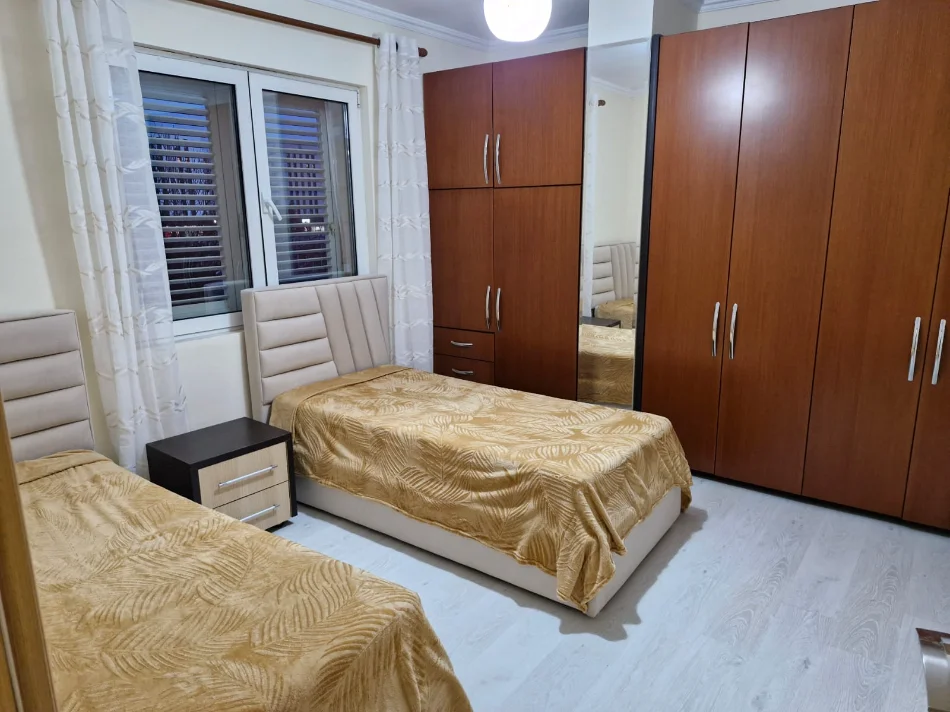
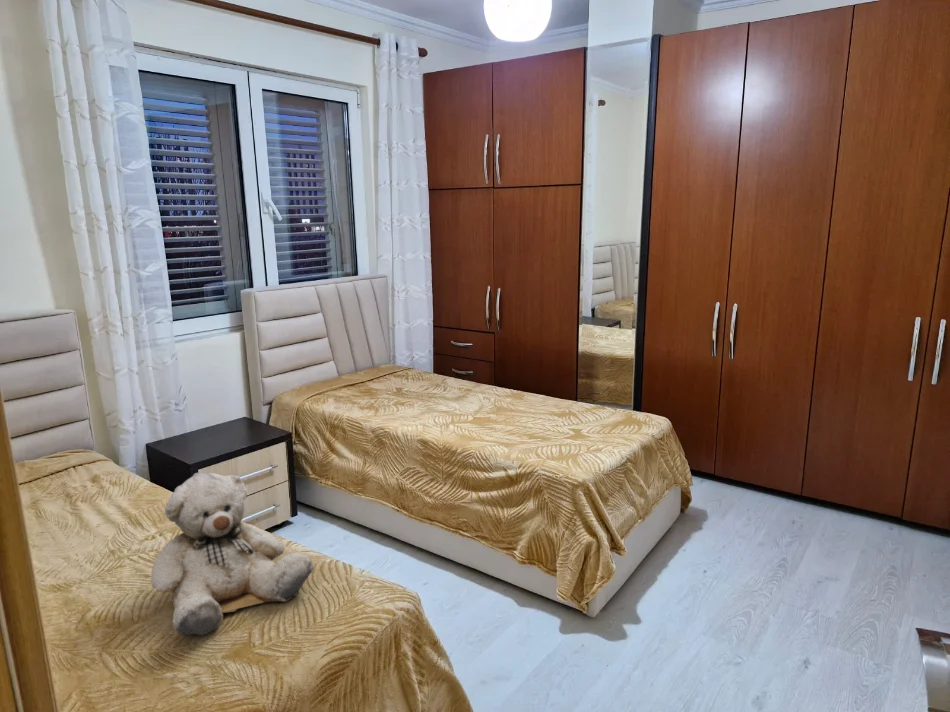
+ teddy bear (219, 541)
